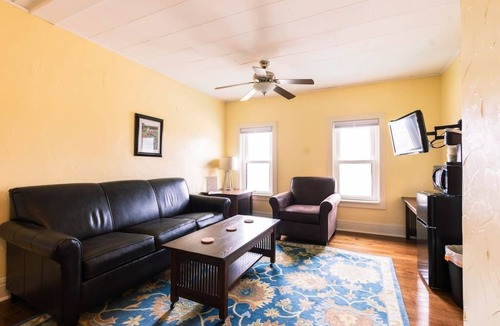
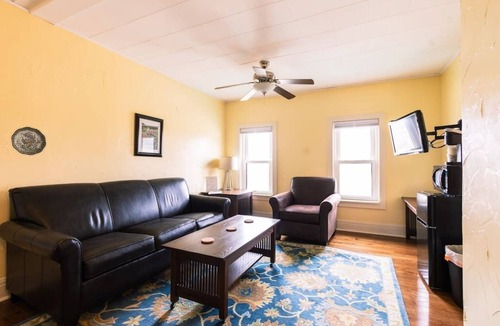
+ decorative plate (28, 141)
